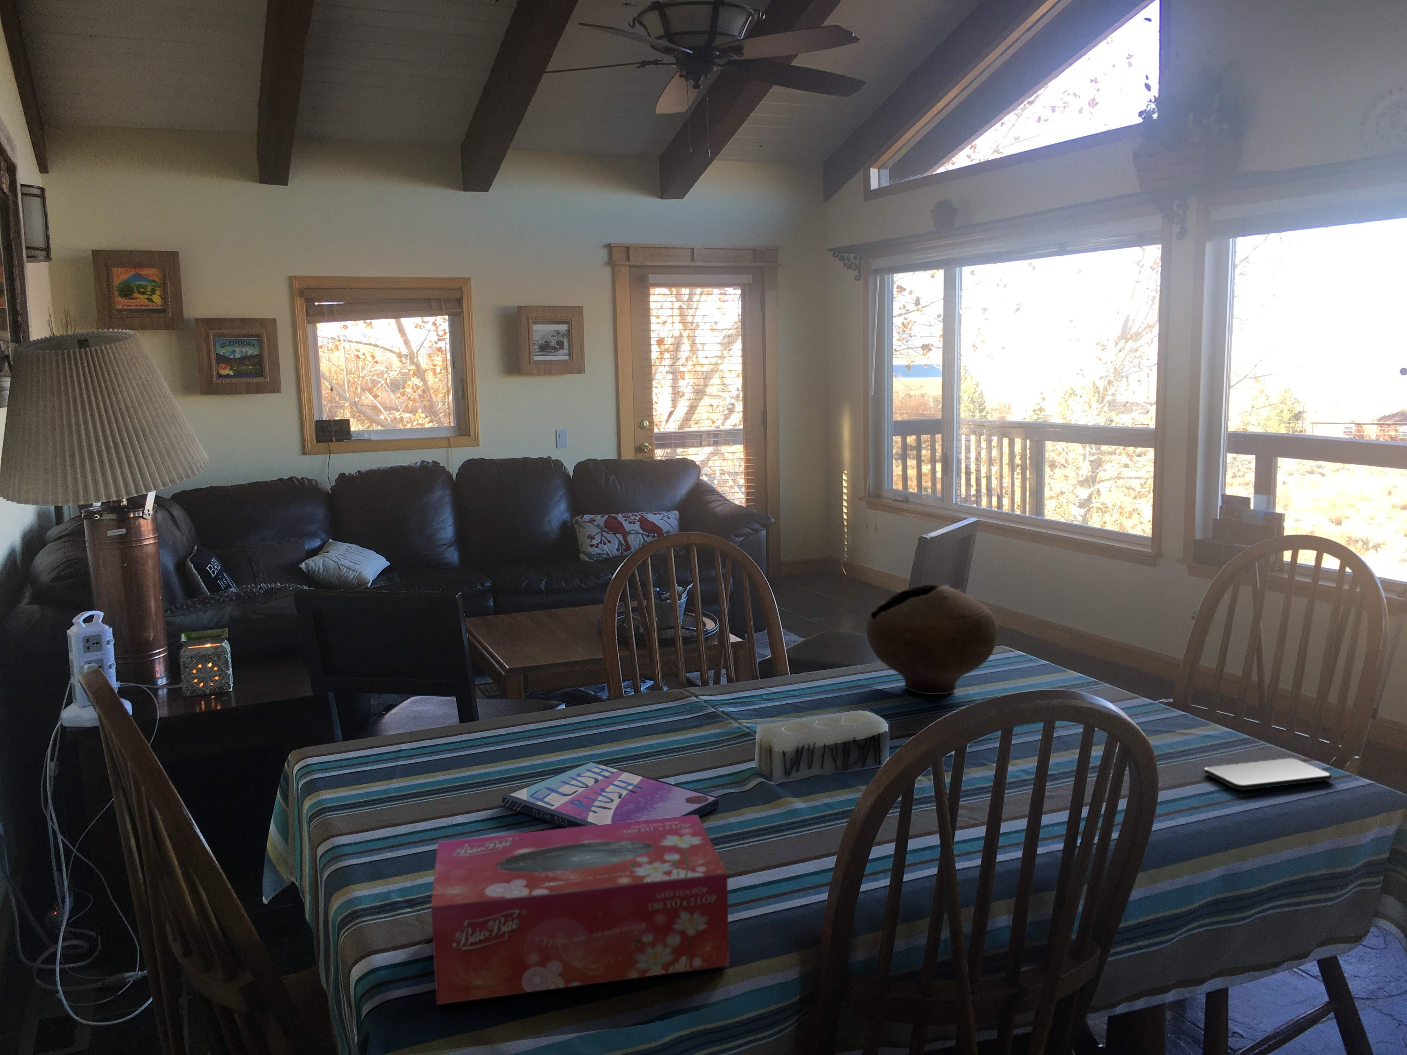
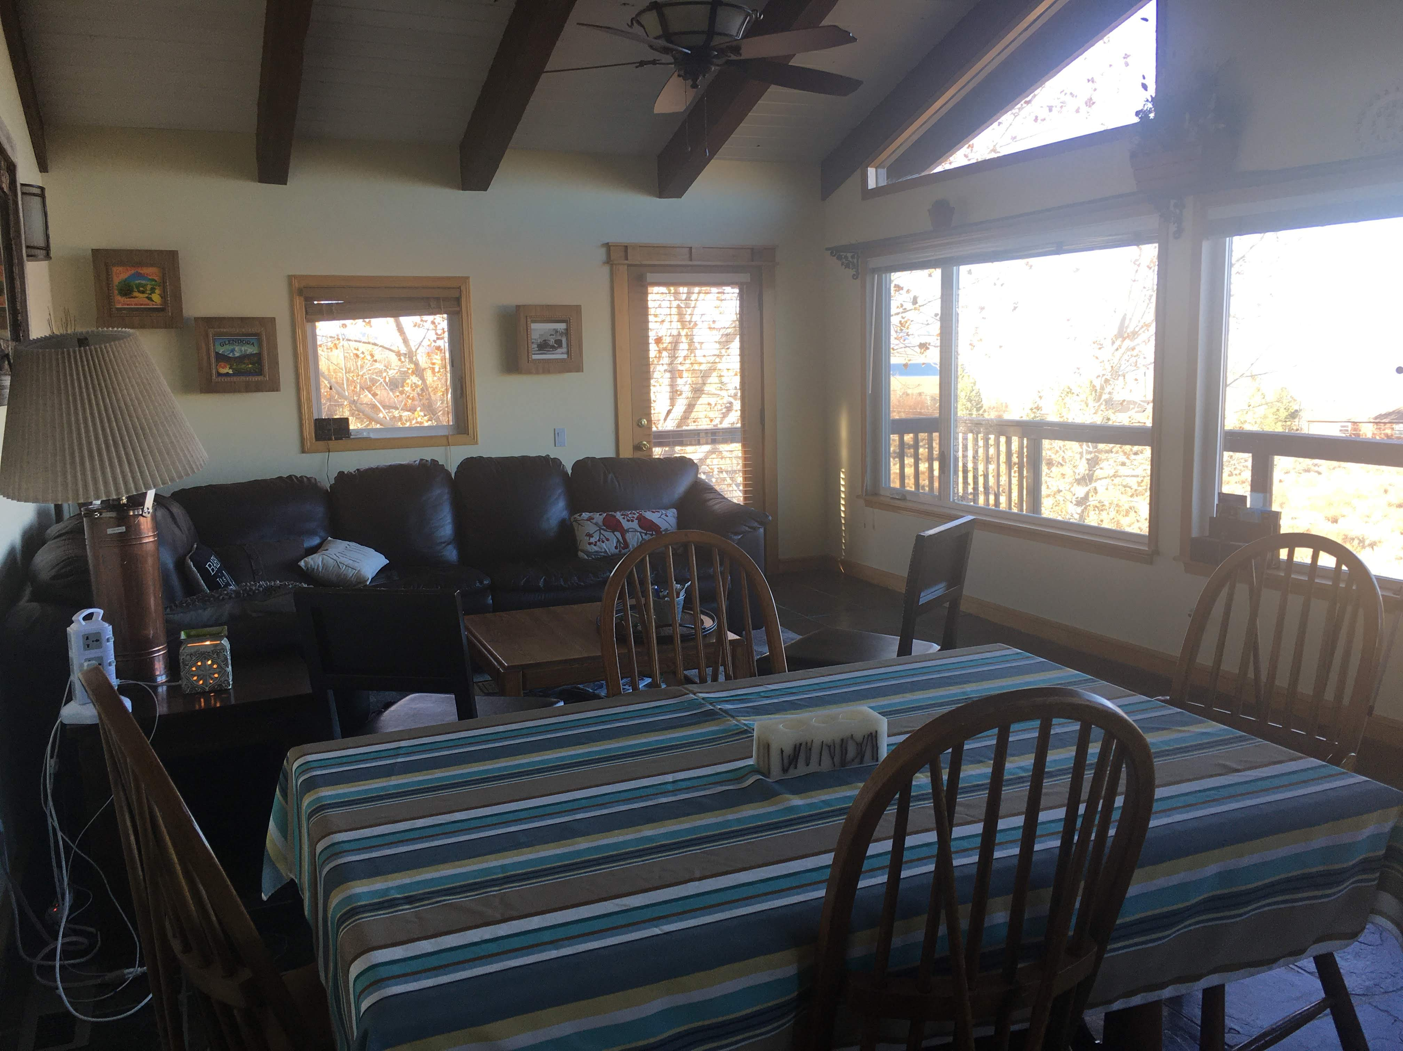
- bowl (932, 637)
- tissue box (578, 901)
- smartphone (1267, 774)
- video game case (609, 801)
